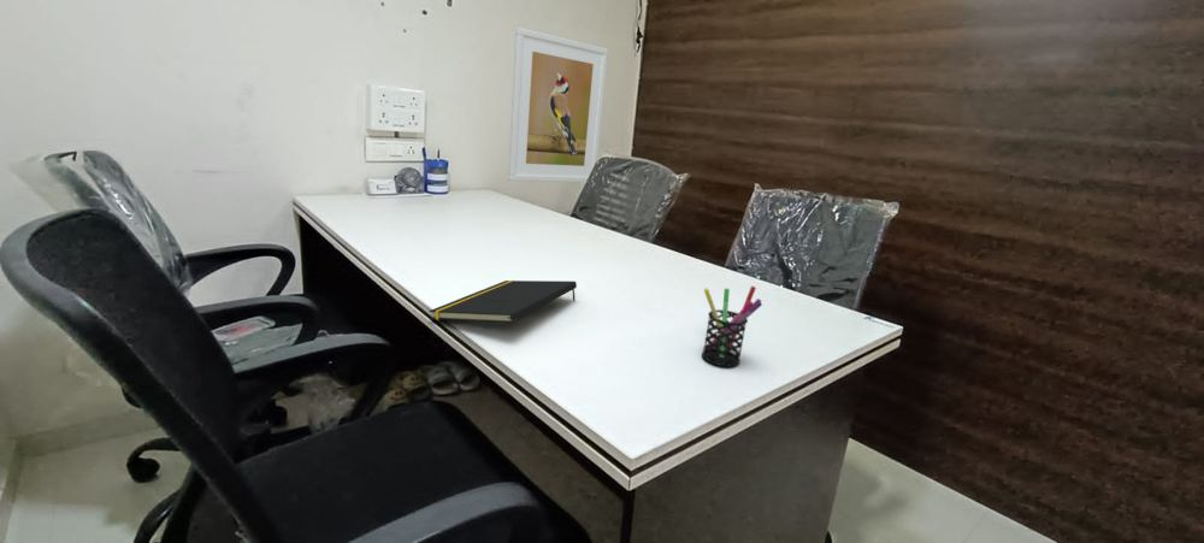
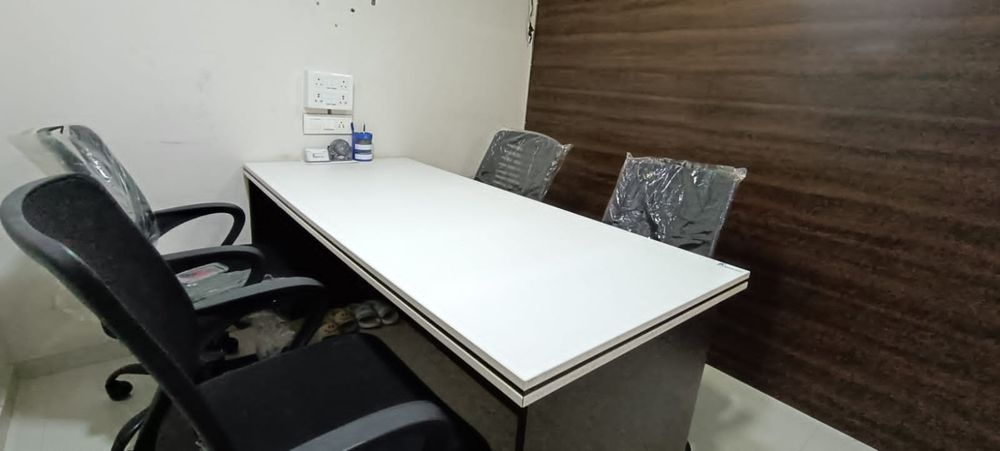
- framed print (559, 112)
- notepad (508, 299)
- pen holder (727, 320)
